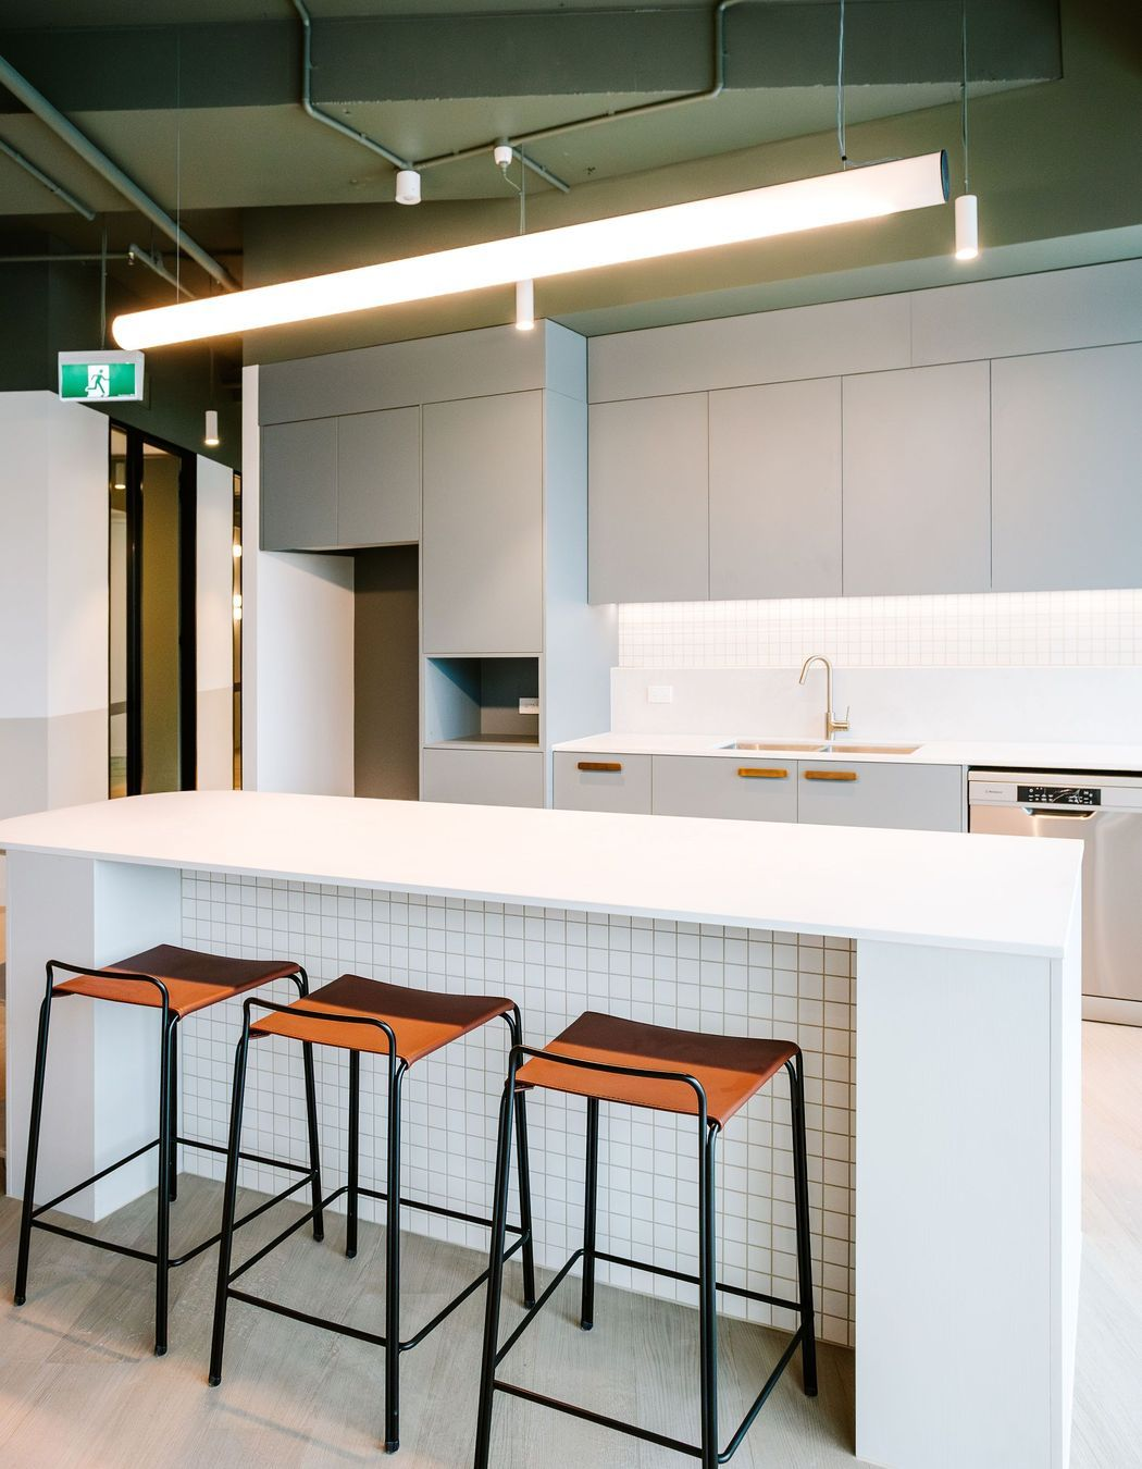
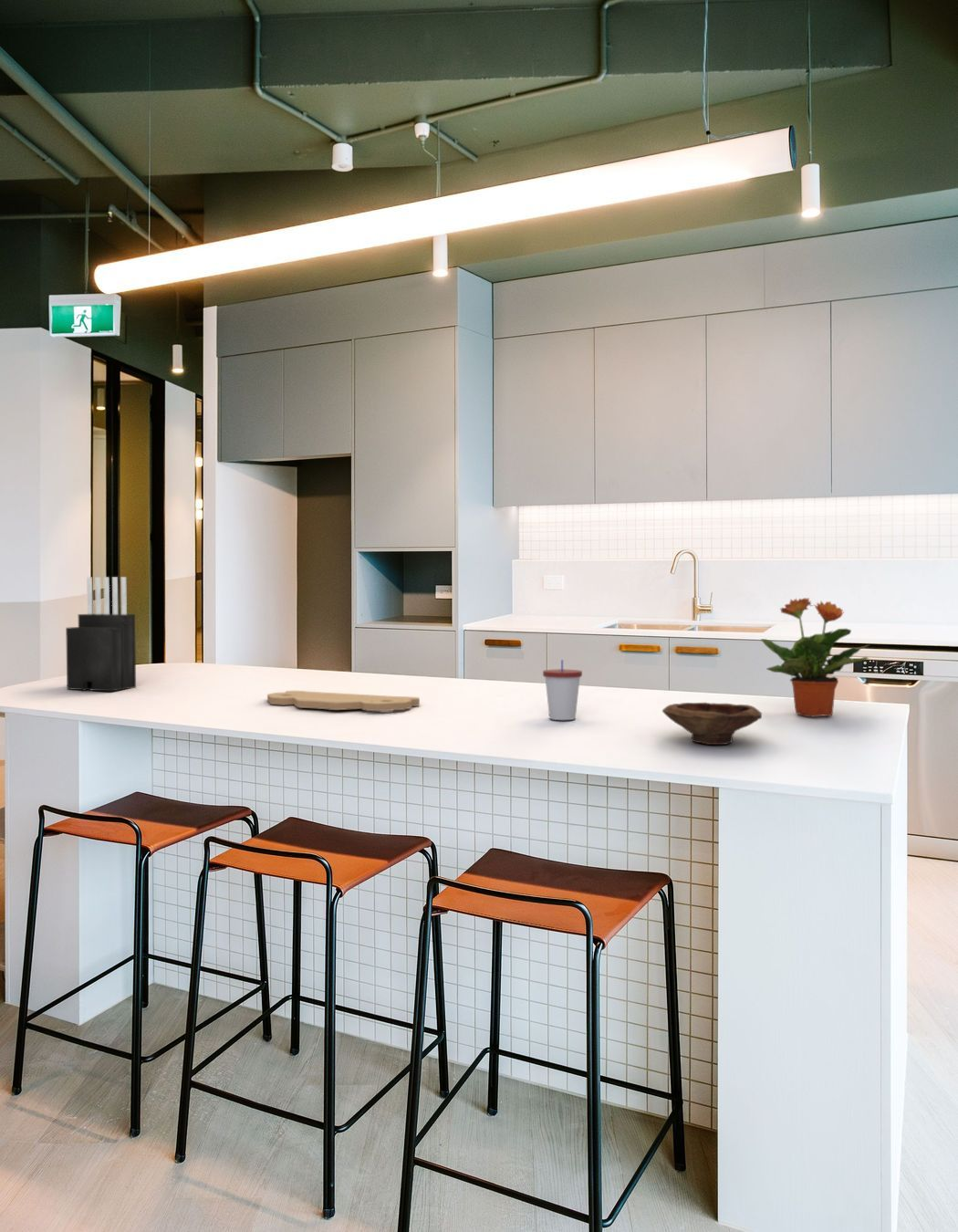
+ bowl (712, 724)
+ cutting board (336, 701)
+ potted plant (813, 656)
+ knife block (98, 632)
+ cup (562, 688)
